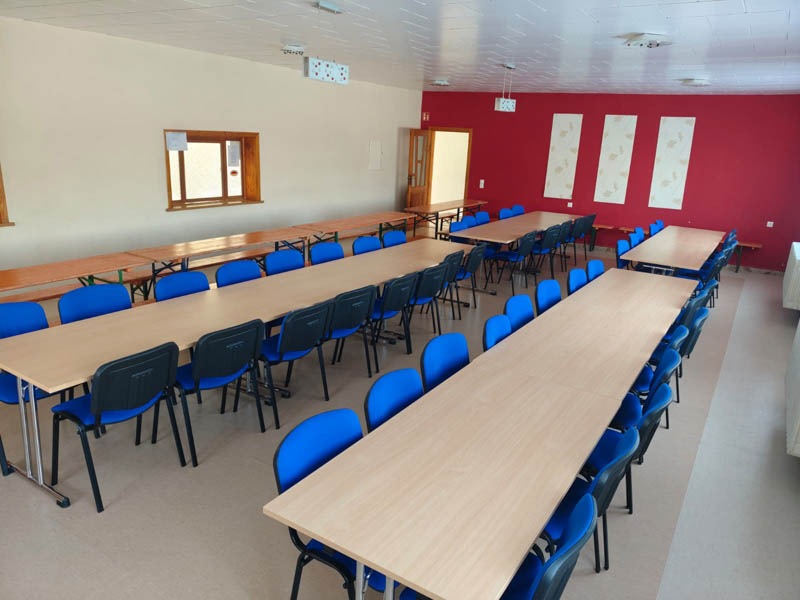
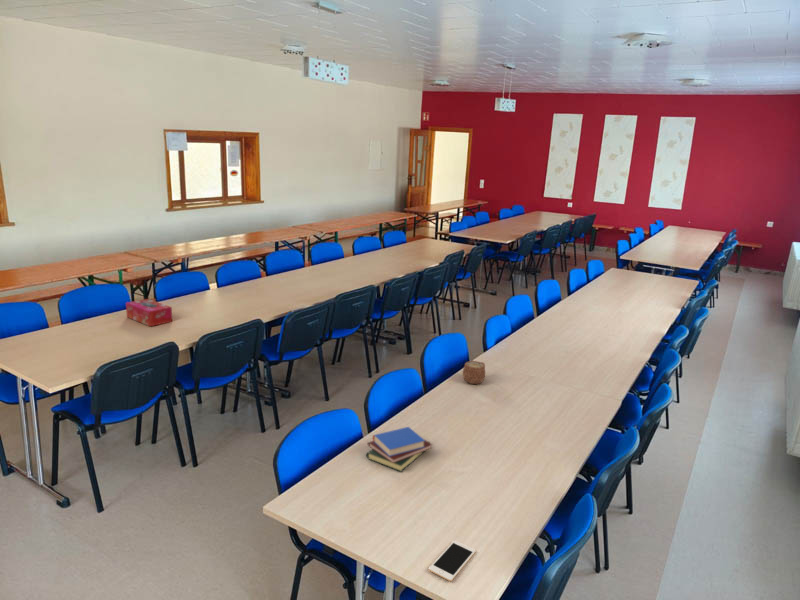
+ mug (476, 371)
+ tissue box (149, 312)
+ cell phone (452, 559)
+ book (399, 444)
